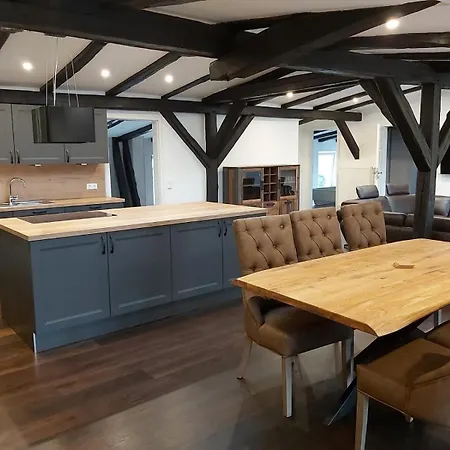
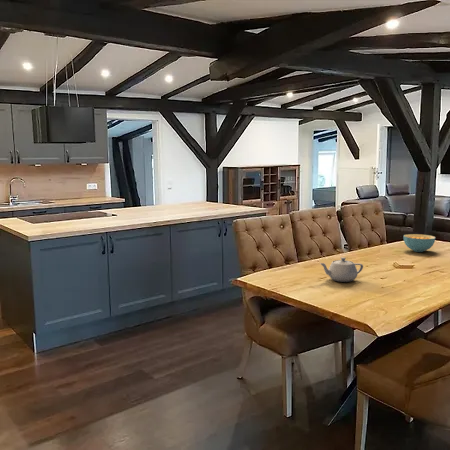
+ teapot (341, 268)
+ cereal bowl (418, 243)
